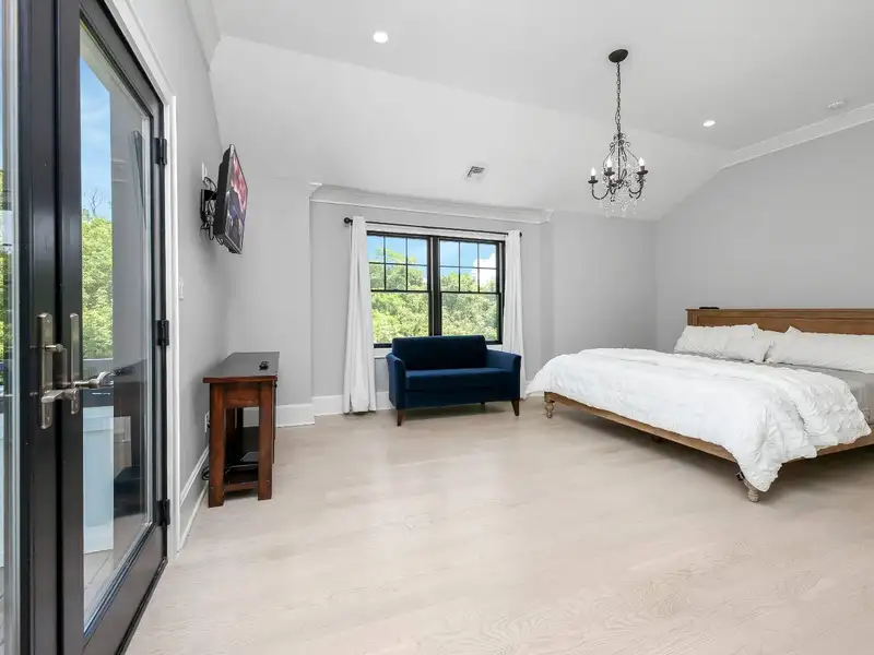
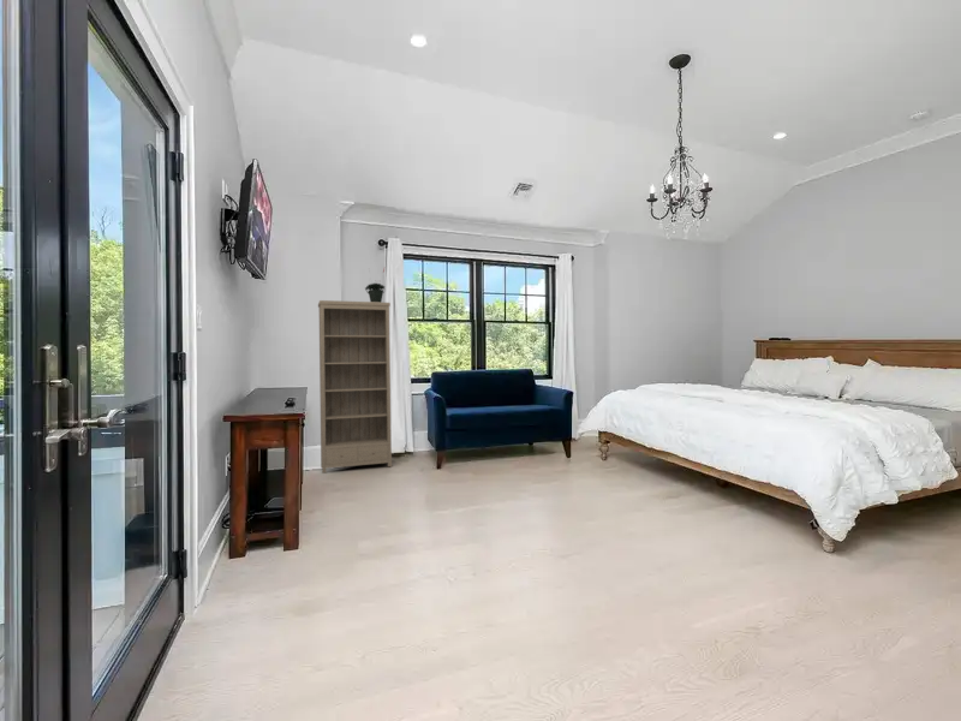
+ potted plant (375, 285)
+ bookshelf (354, 385)
